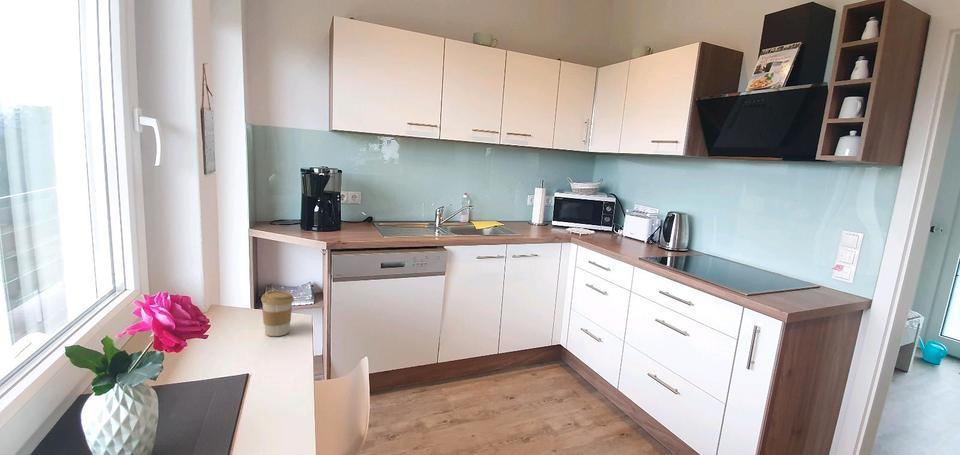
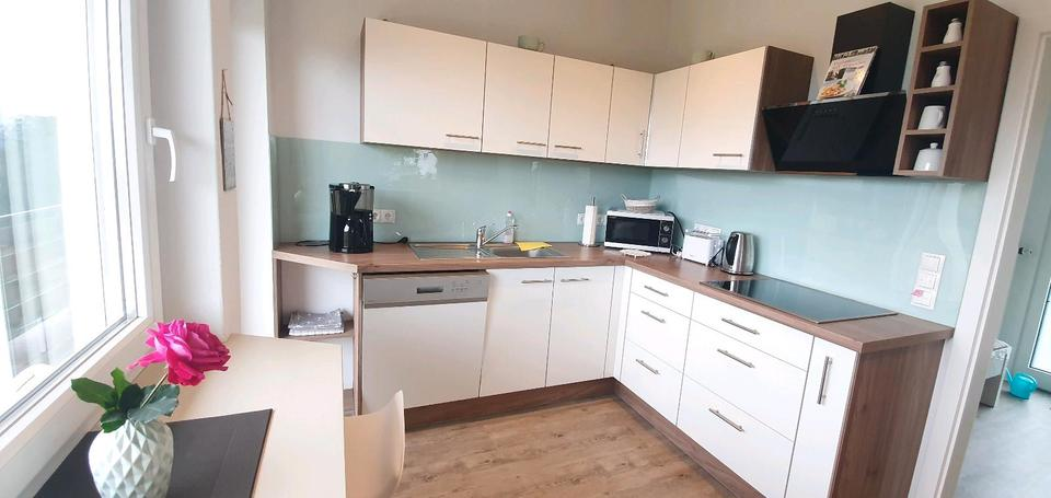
- coffee cup (277, 312)
